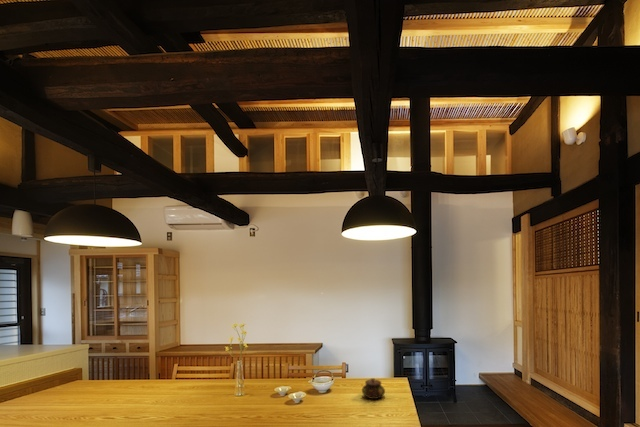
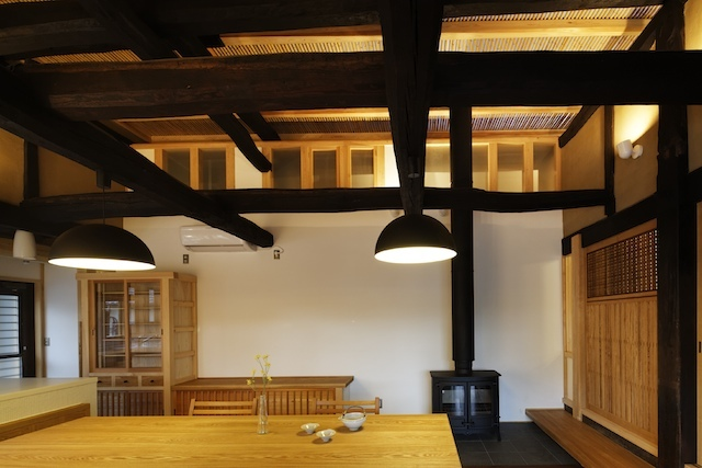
- teapot (373, 387)
